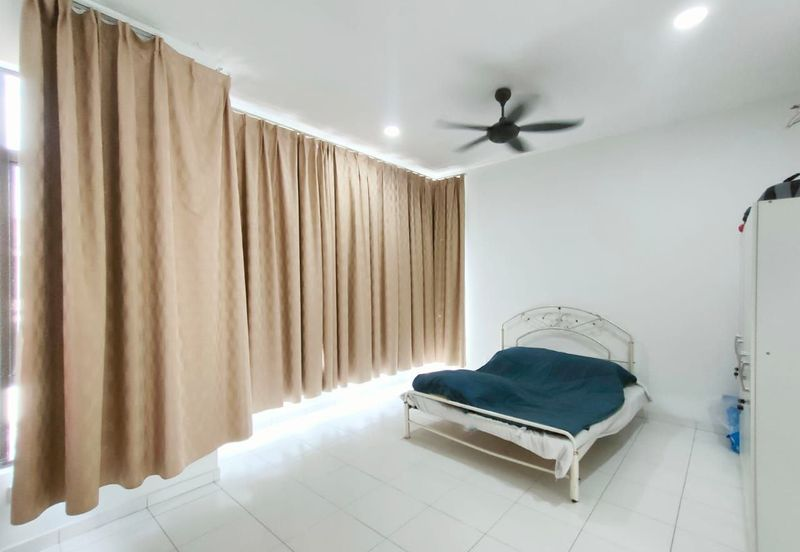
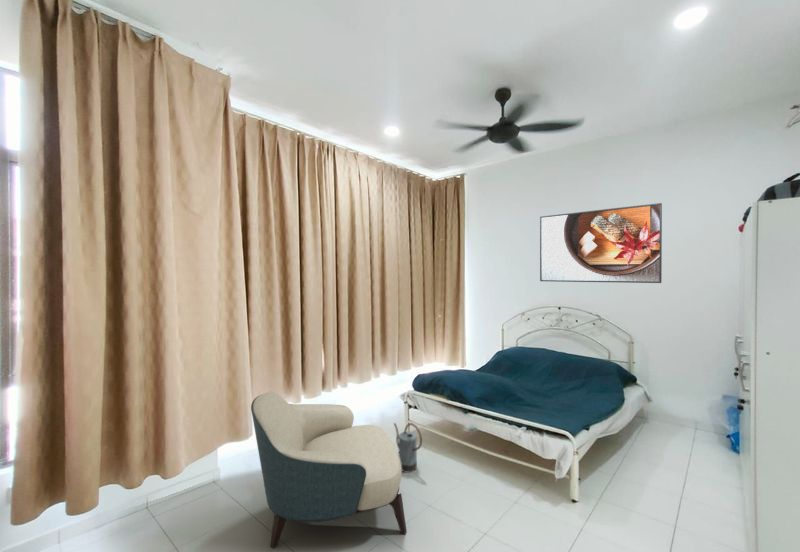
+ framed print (594, 246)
+ watering can (407, 443)
+ armchair (328, 452)
